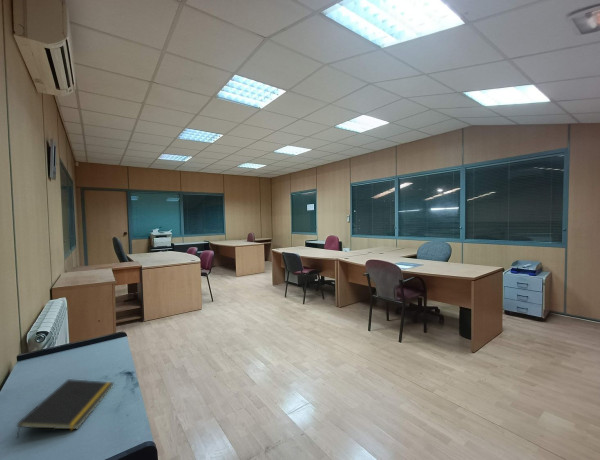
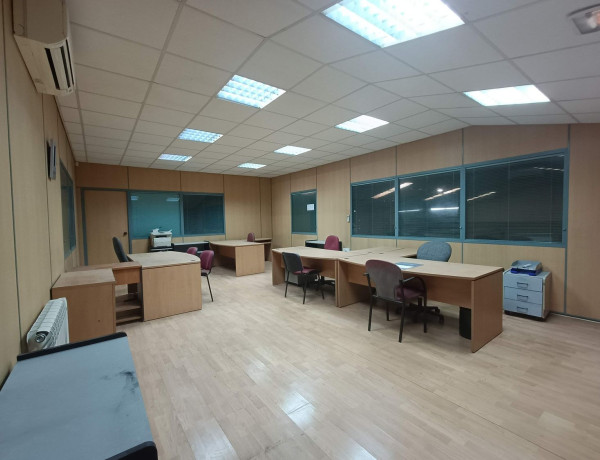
- notepad (72, 401)
